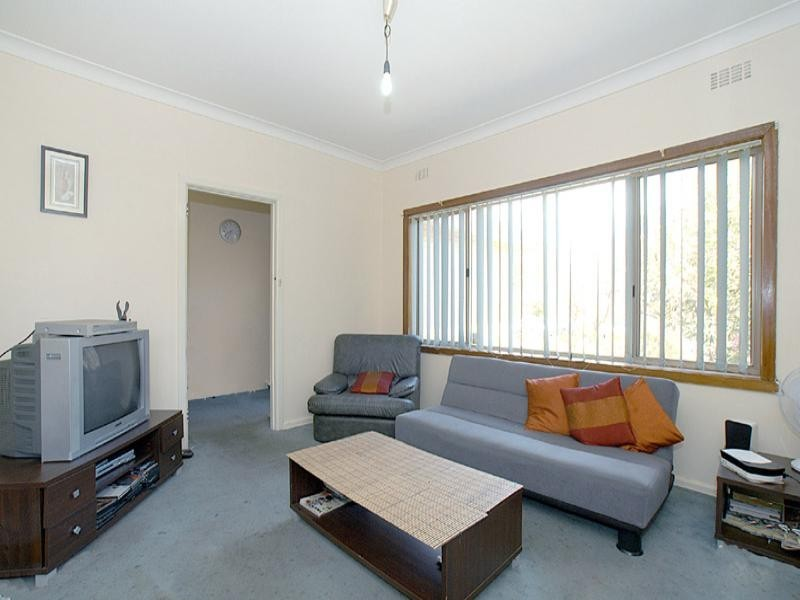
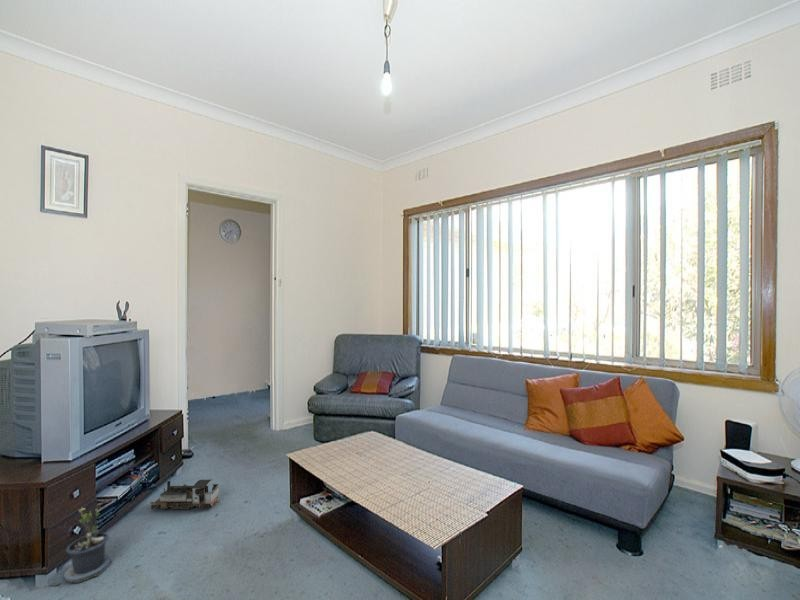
+ potted plant (85, 537)
+ toy train (185, 494)
